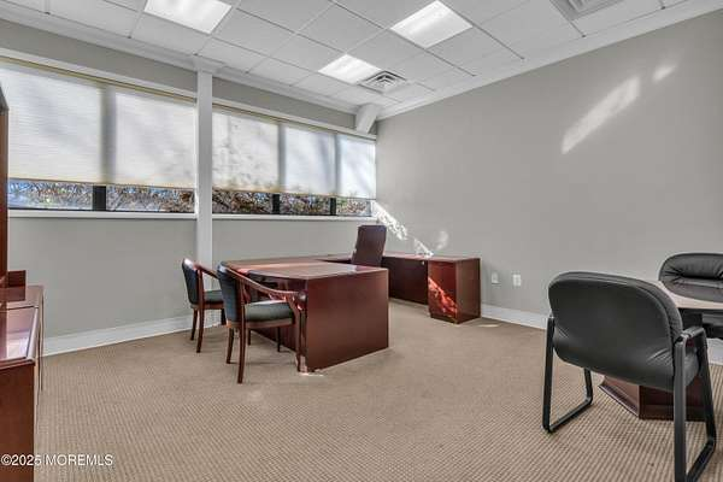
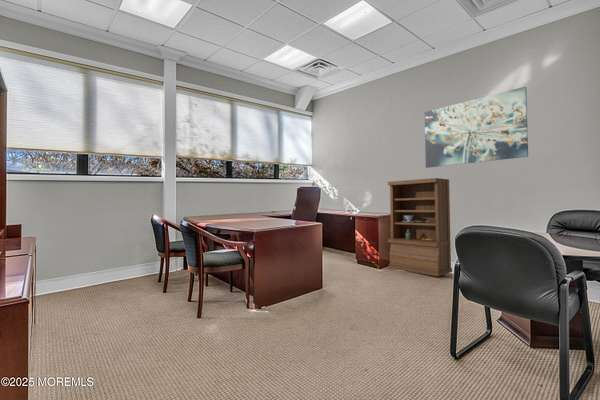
+ bookshelf (418, 225)
+ wall art (470, 131)
